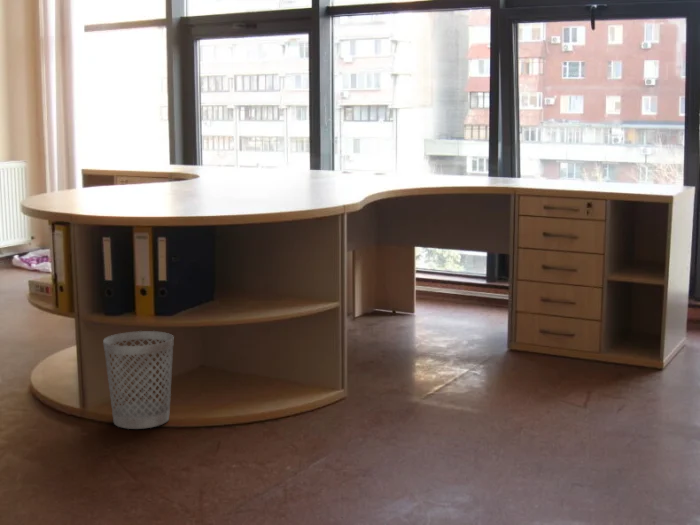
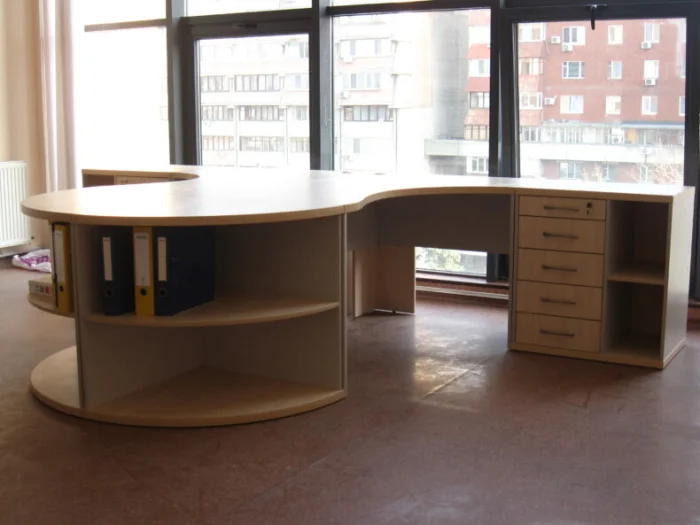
- wastebasket (140, 379)
